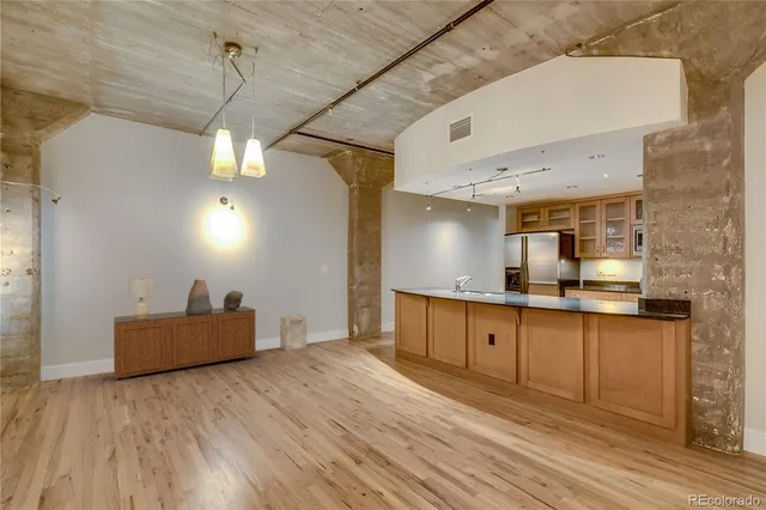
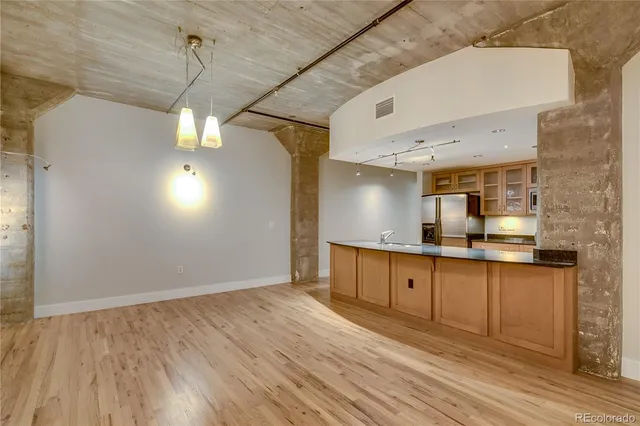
- sideboard (189, 339)
- sculpture bust (232, 299)
- decorative urn (199, 296)
- lamp (141, 297)
- trash can (293, 332)
